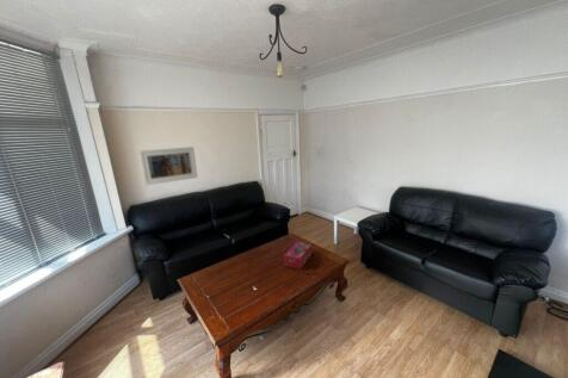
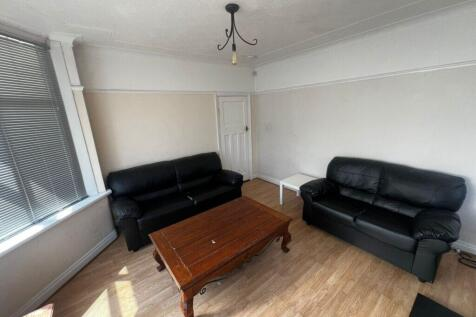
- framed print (169, 165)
- tissue box (298, 254)
